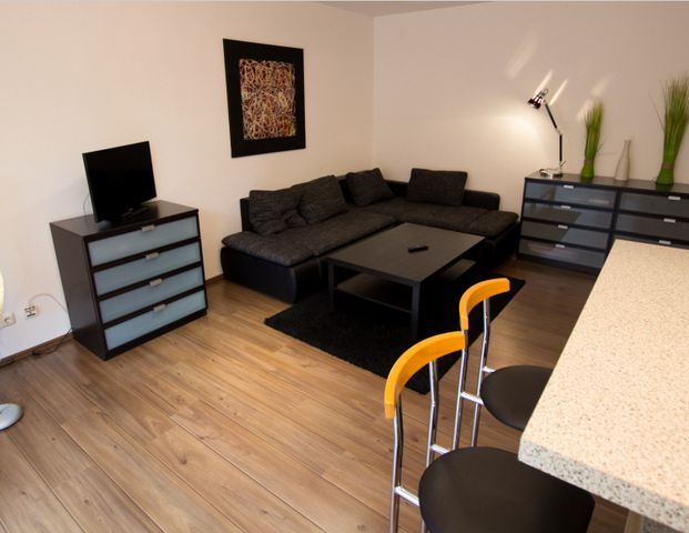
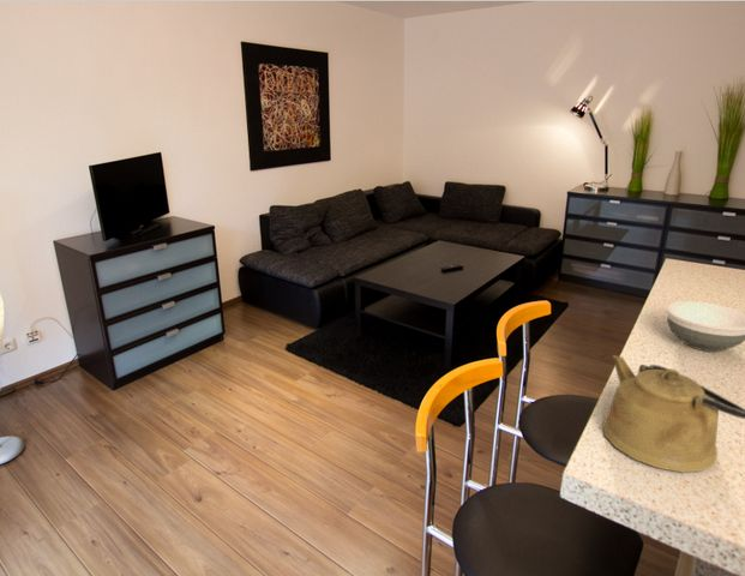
+ kettle (656, 398)
+ bowl (705, 329)
